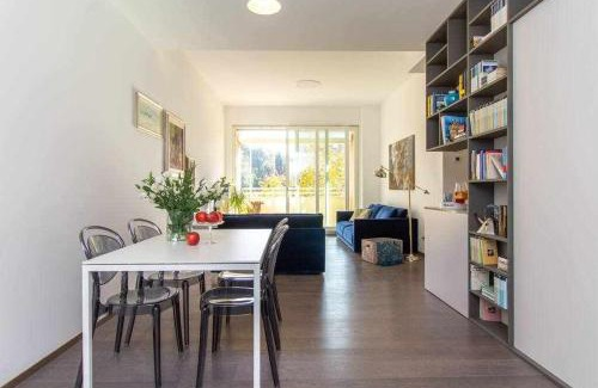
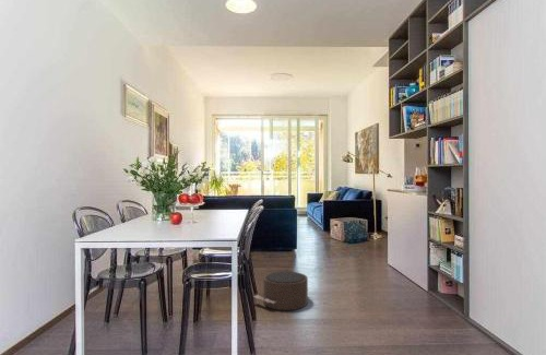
+ pouf (283, 287)
